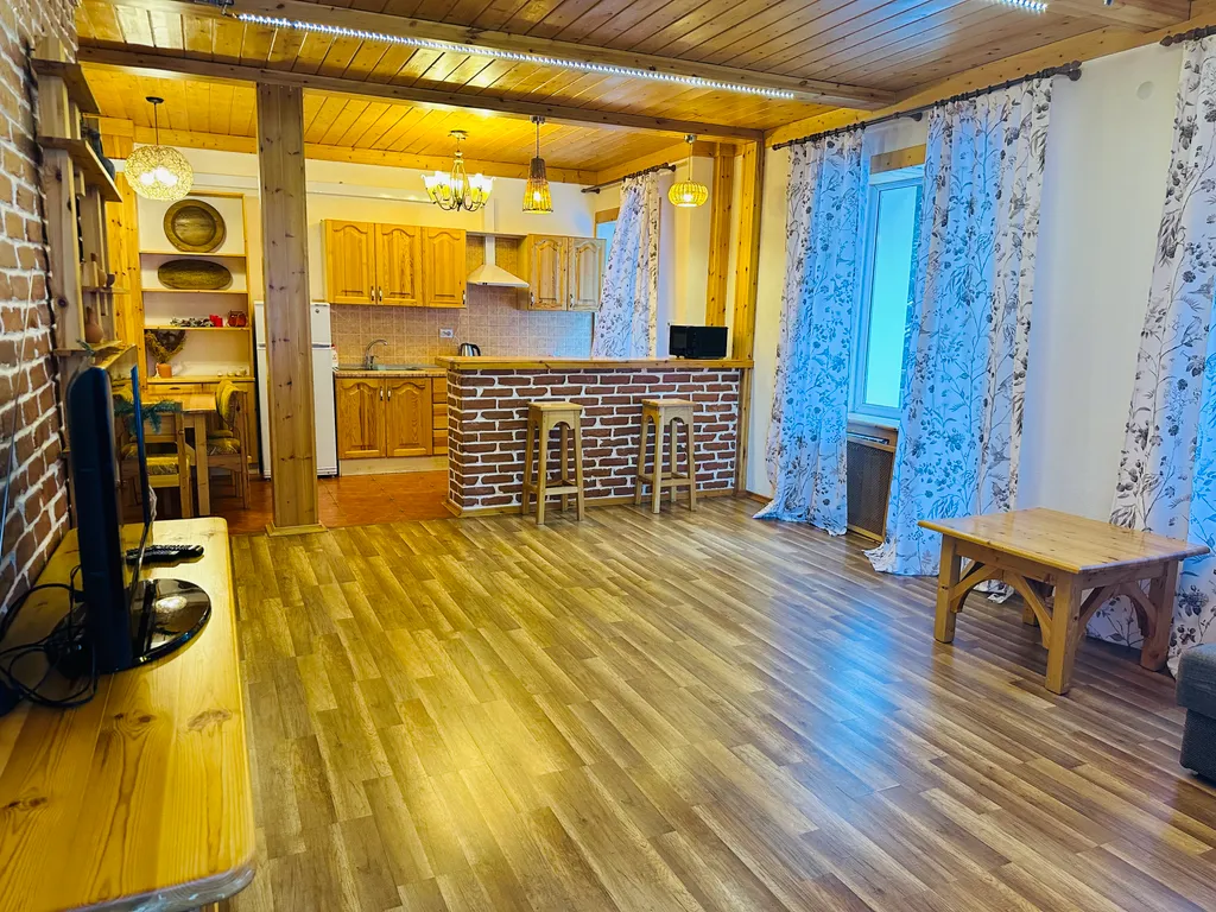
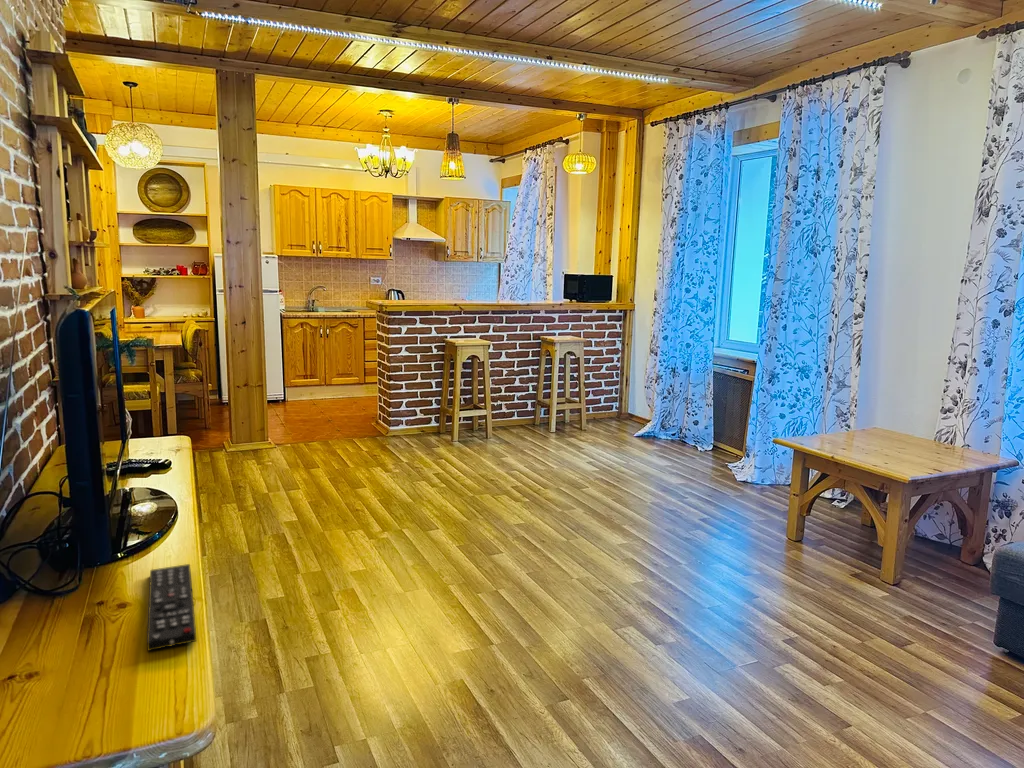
+ remote control (171, 601)
